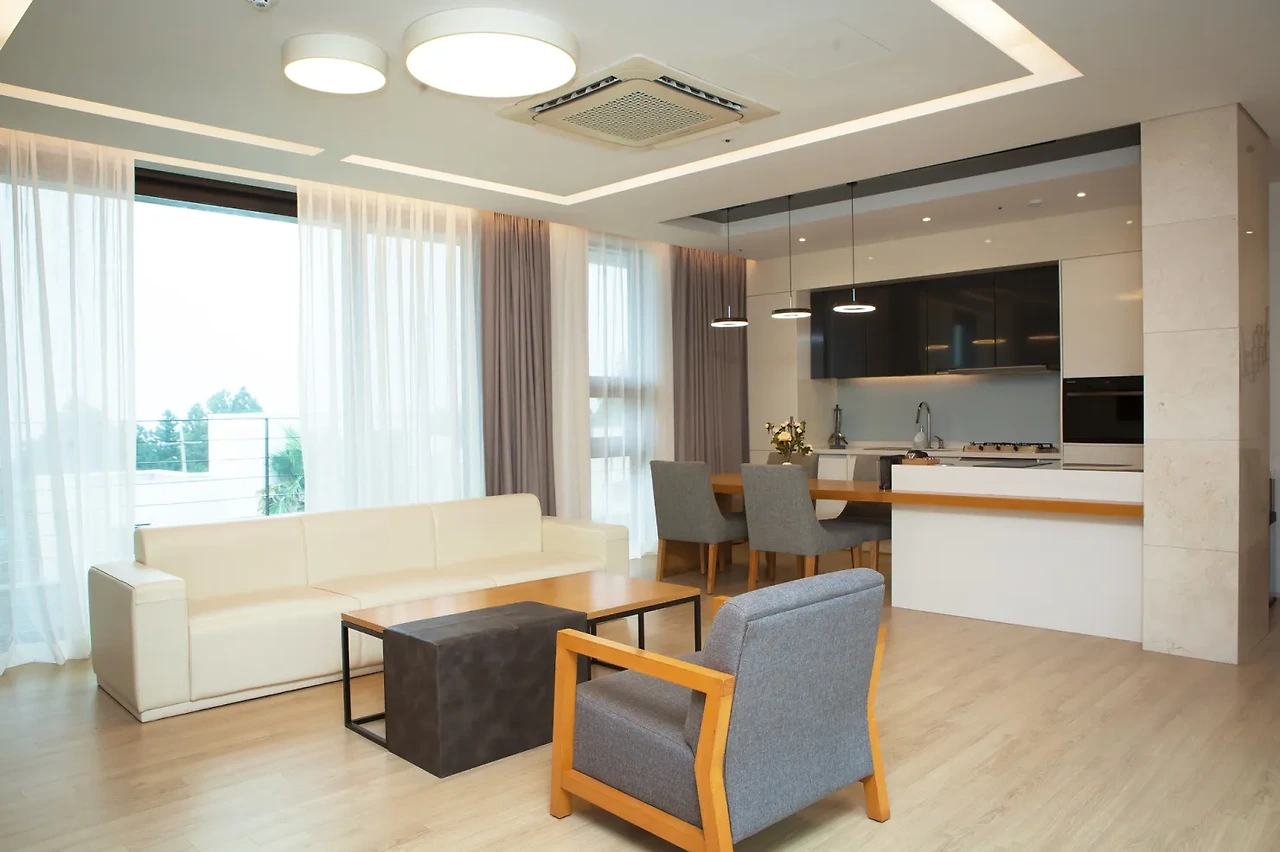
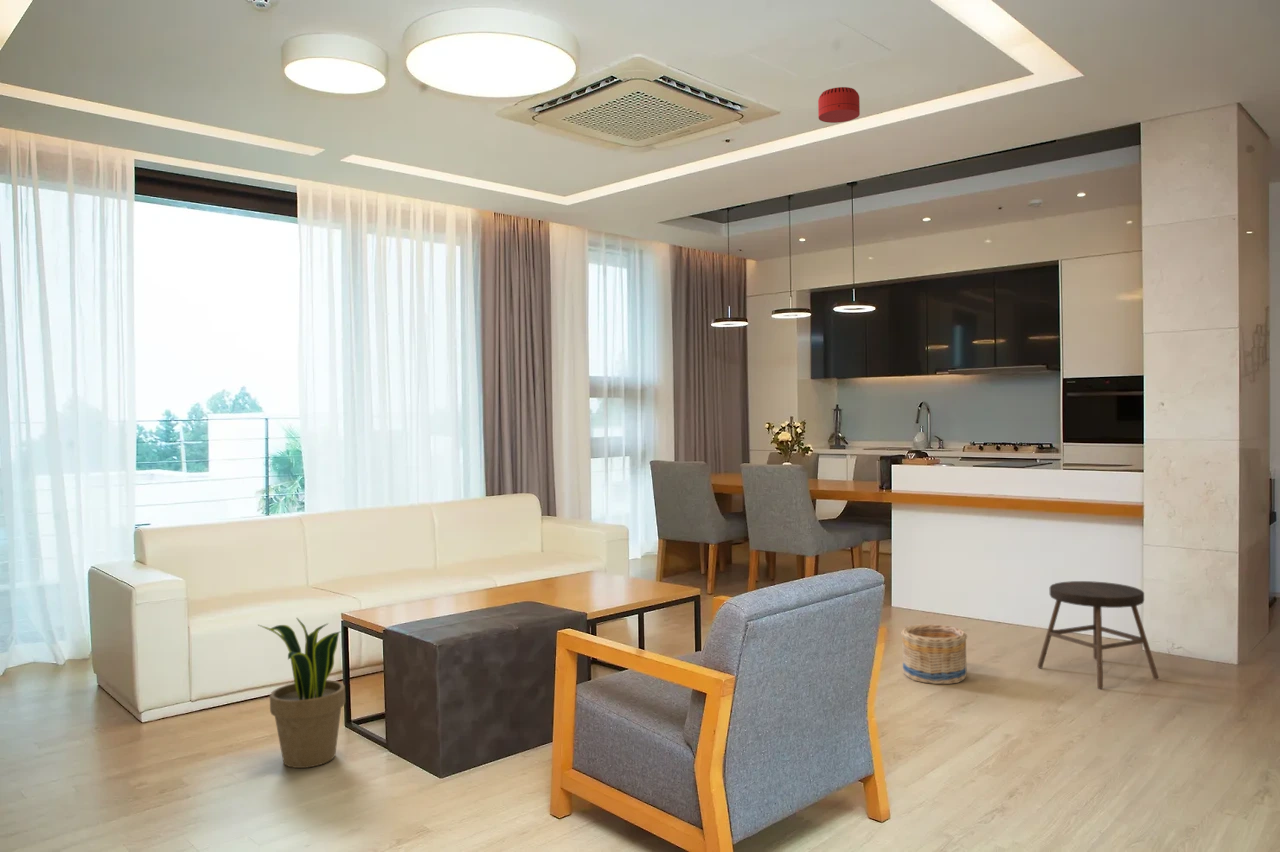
+ smoke detector (838, 104)
+ potted plant (302, 689)
+ stool (1095, 631)
+ basket (934, 653)
